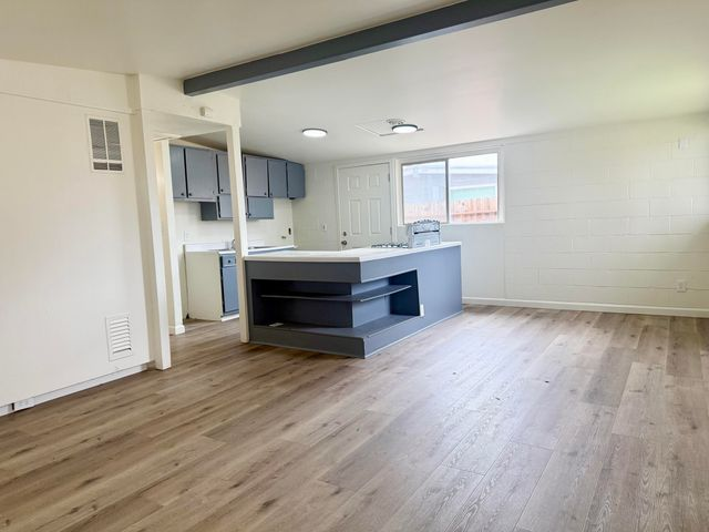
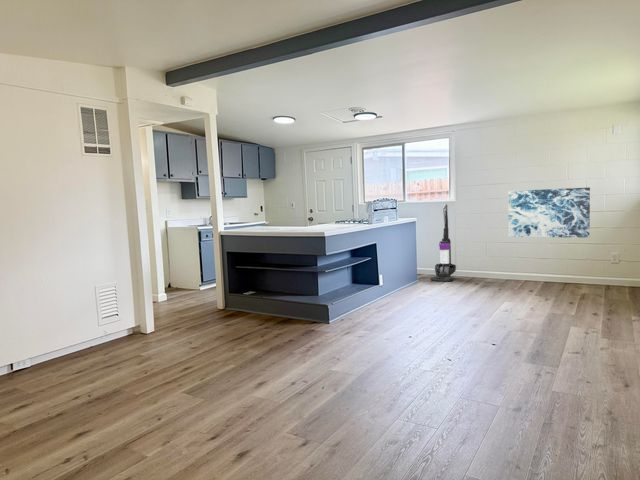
+ vacuum cleaner (443, 242)
+ wall art (547, 213)
